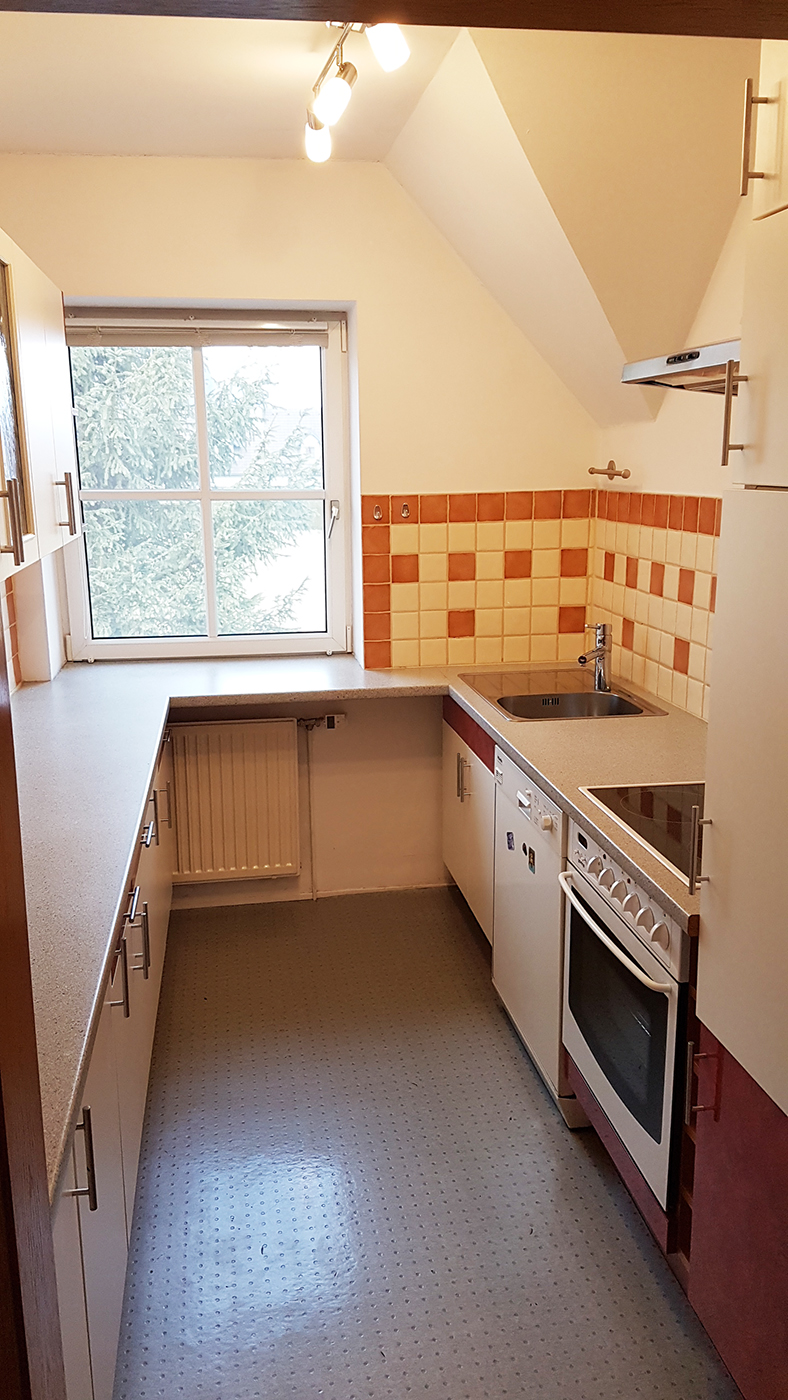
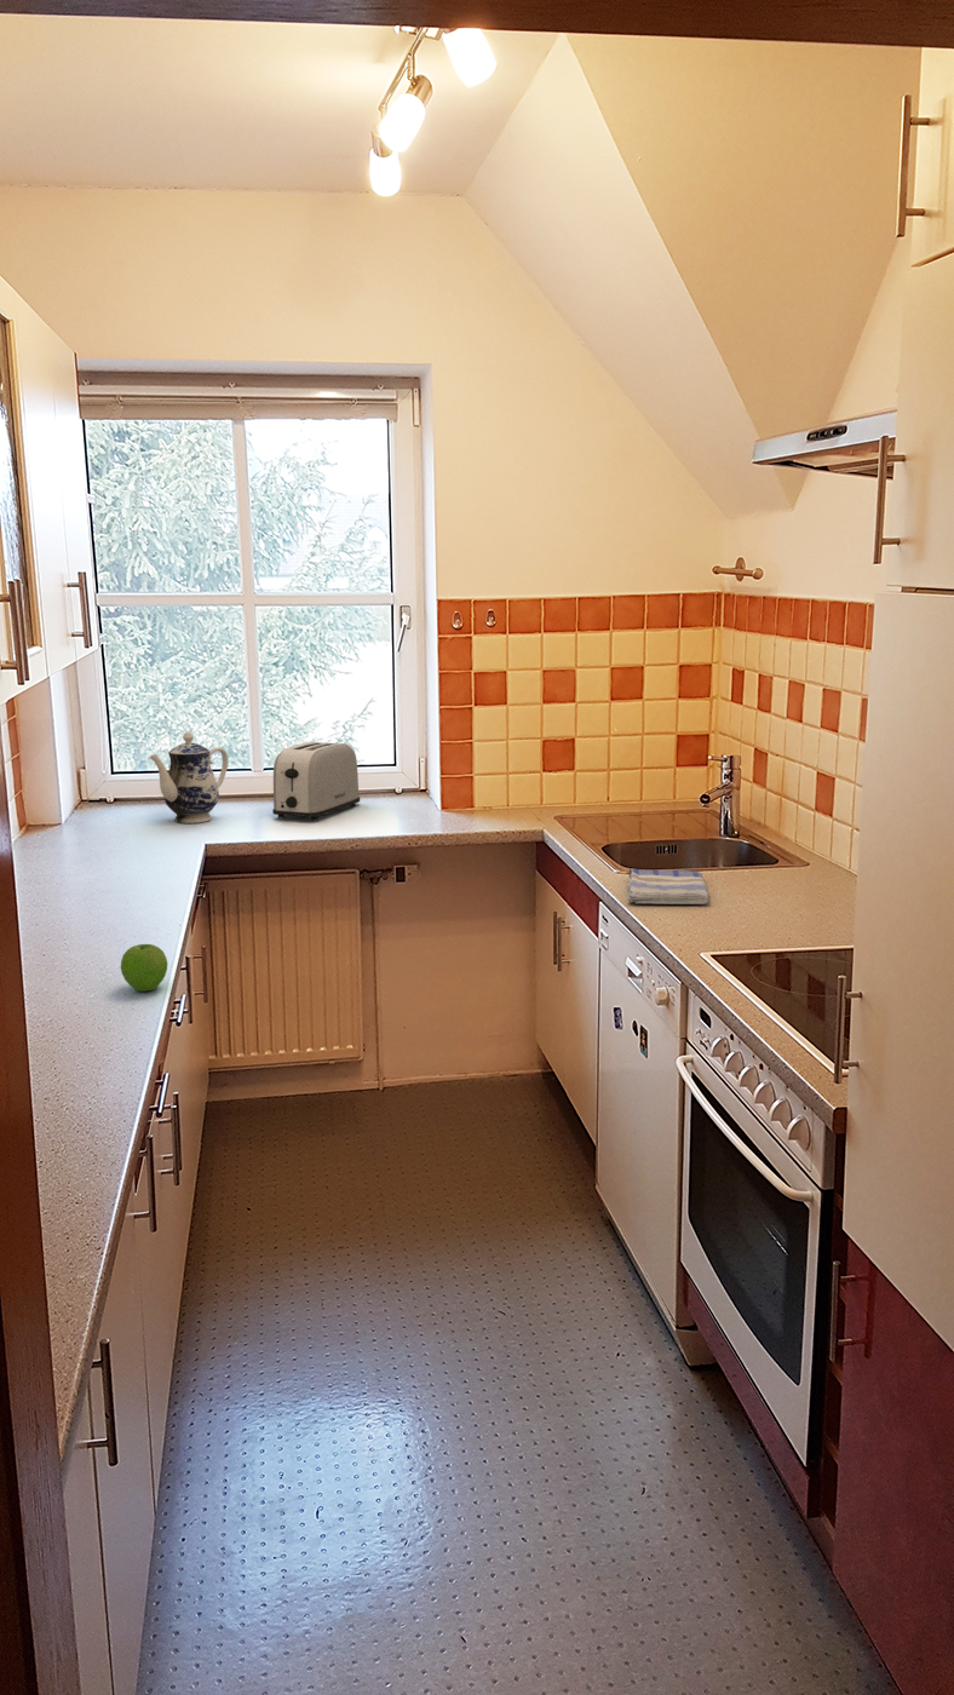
+ fruit (144, 967)
+ teapot (190, 776)
+ dish towel (666, 885)
+ toaster (315, 778)
